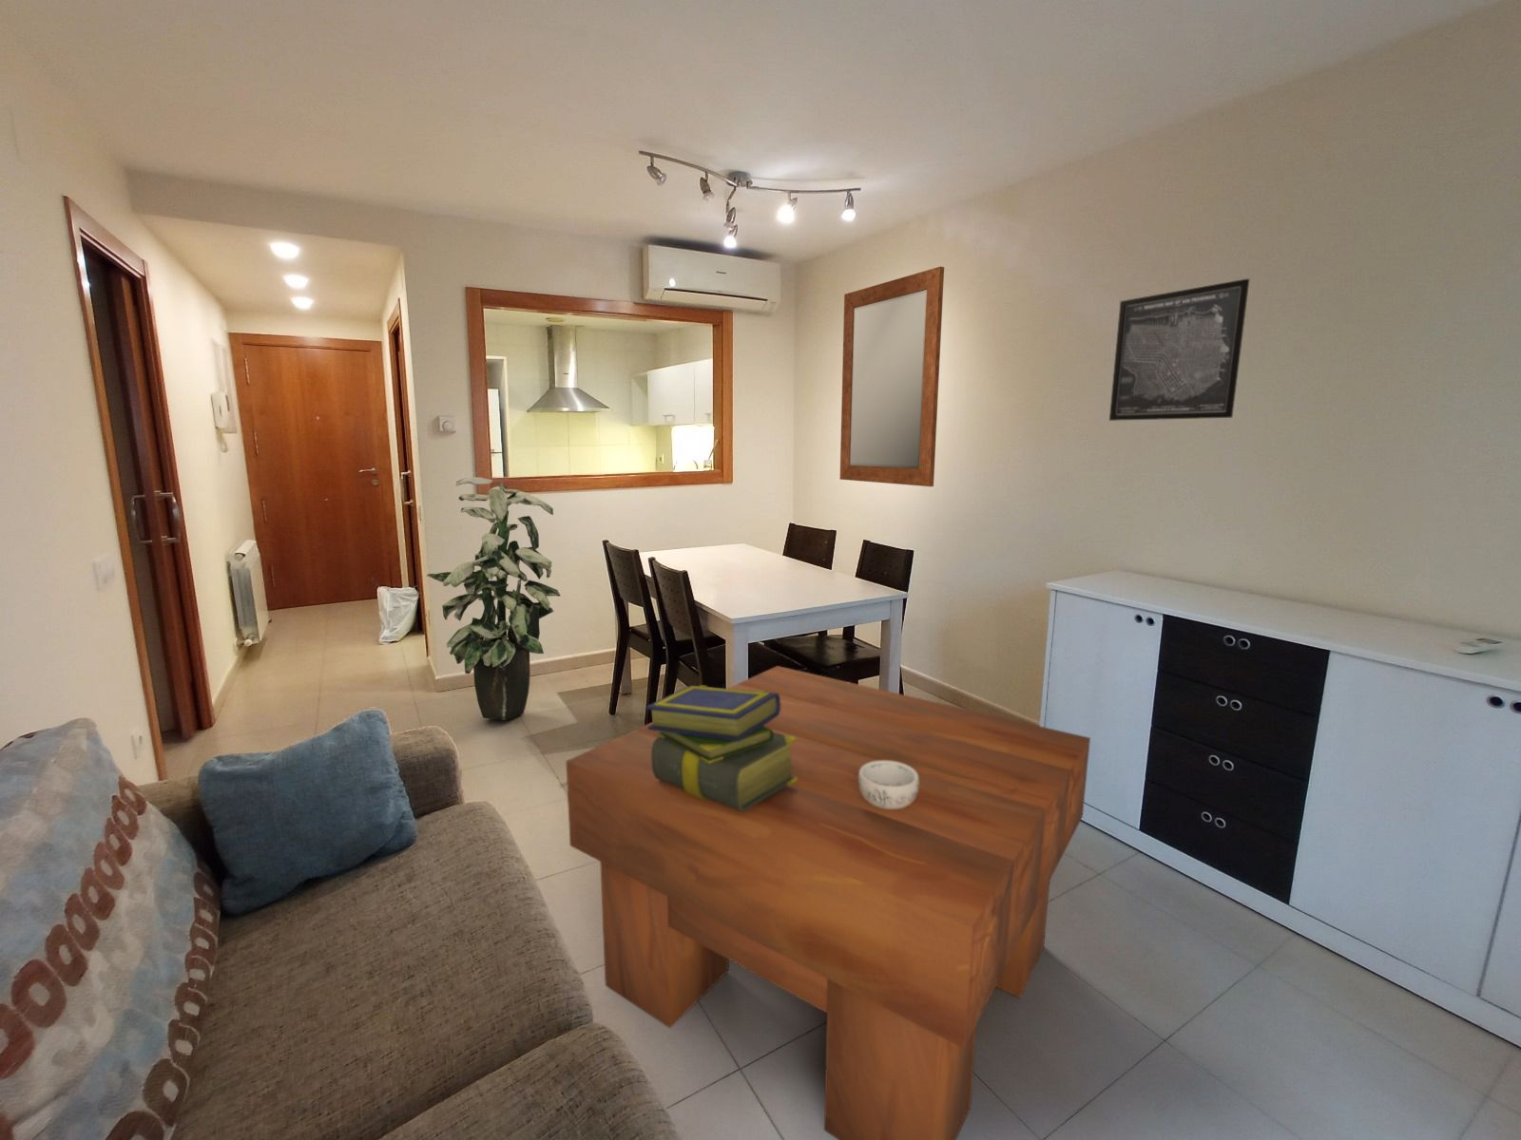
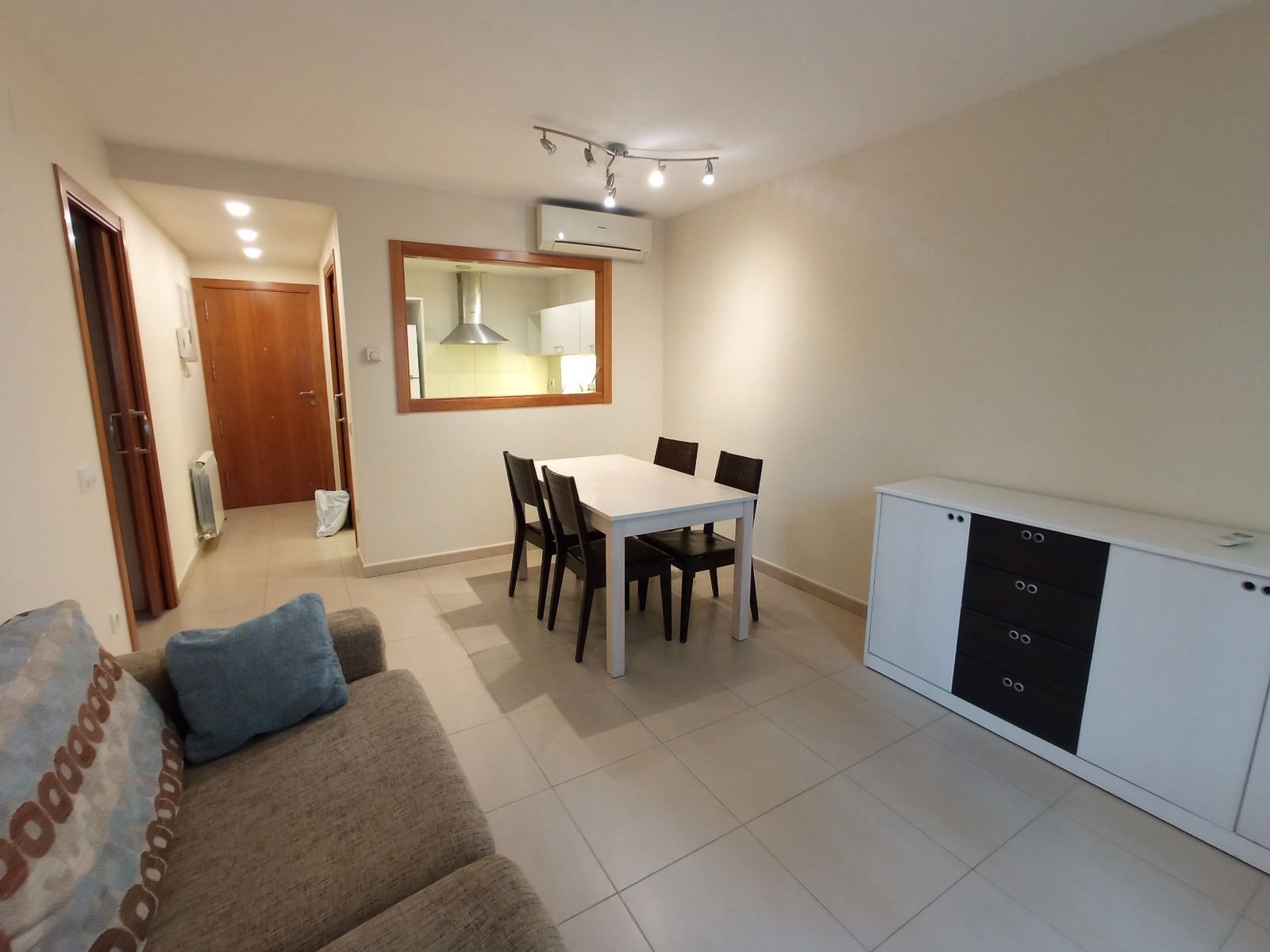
- mirror (886, 384)
- coffee table (836, 860)
- wall art (1172, 356)
- indoor plant (496, 598)
- stack of books (716, 738)
- decorative bowl (886, 783)
